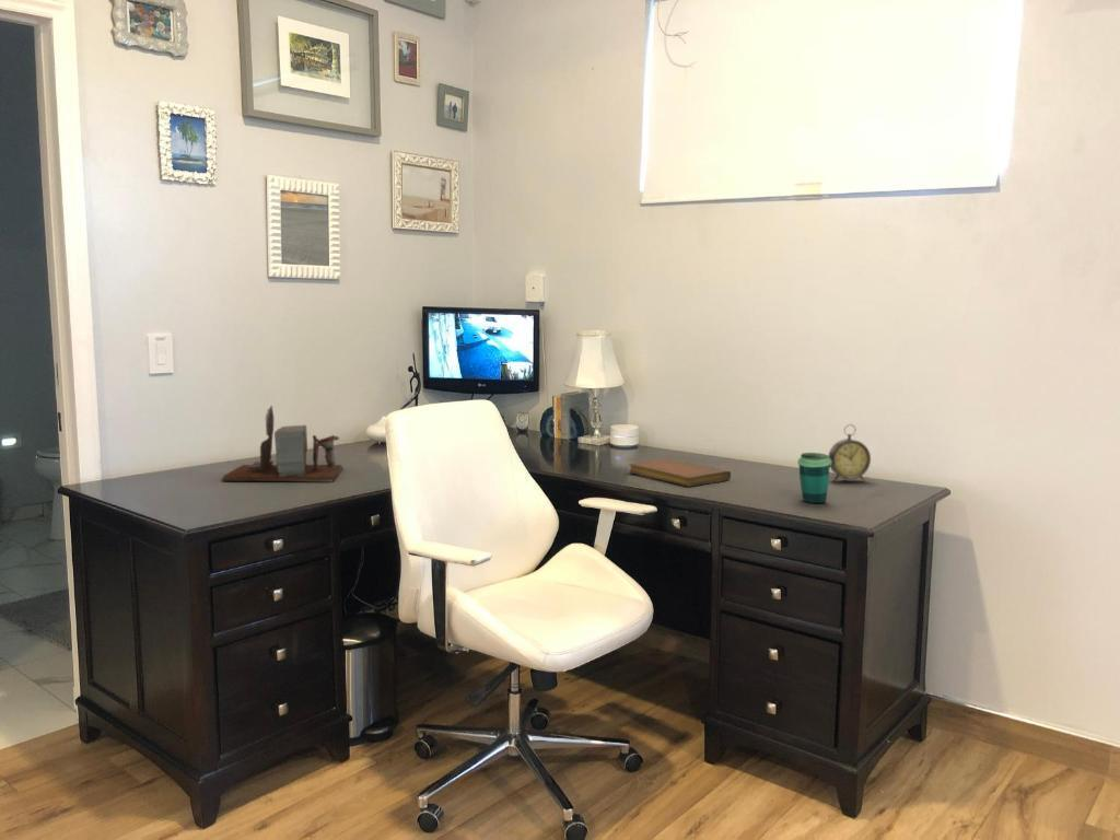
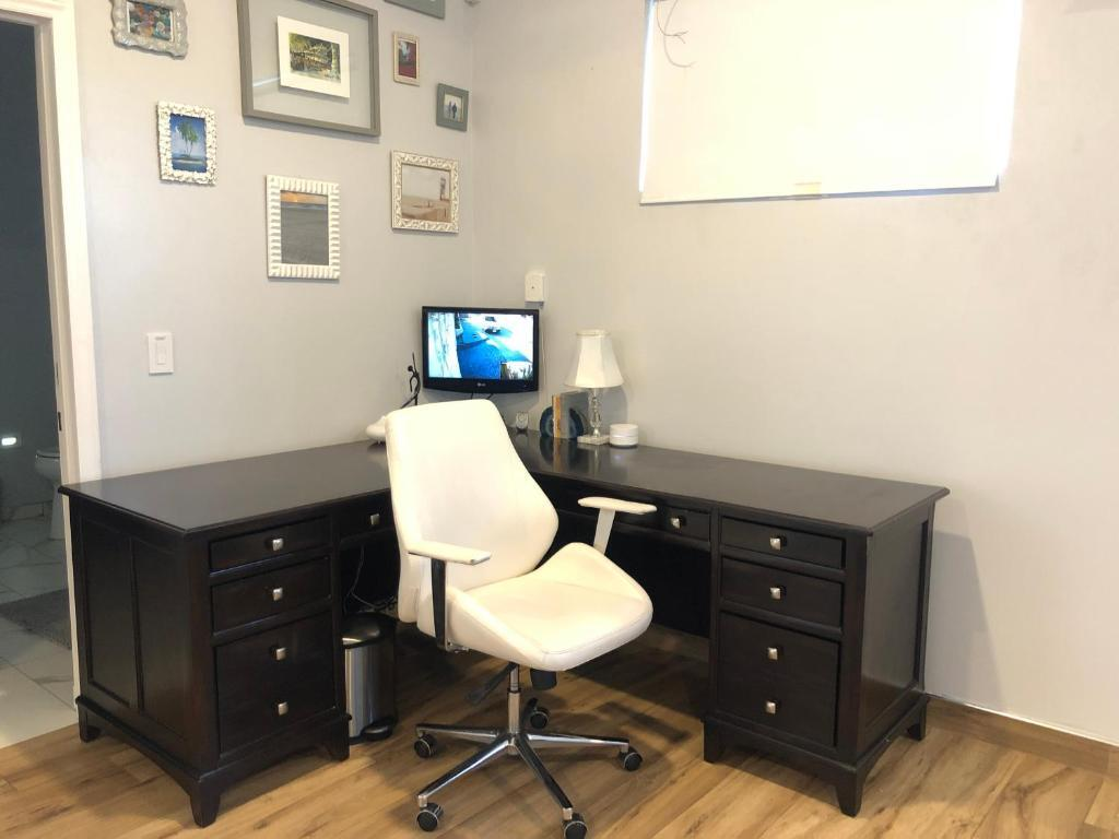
- cup (813, 478)
- desk organizer (284, 441)
- alarm clock (849, 453)
- notebook (678, 471)
